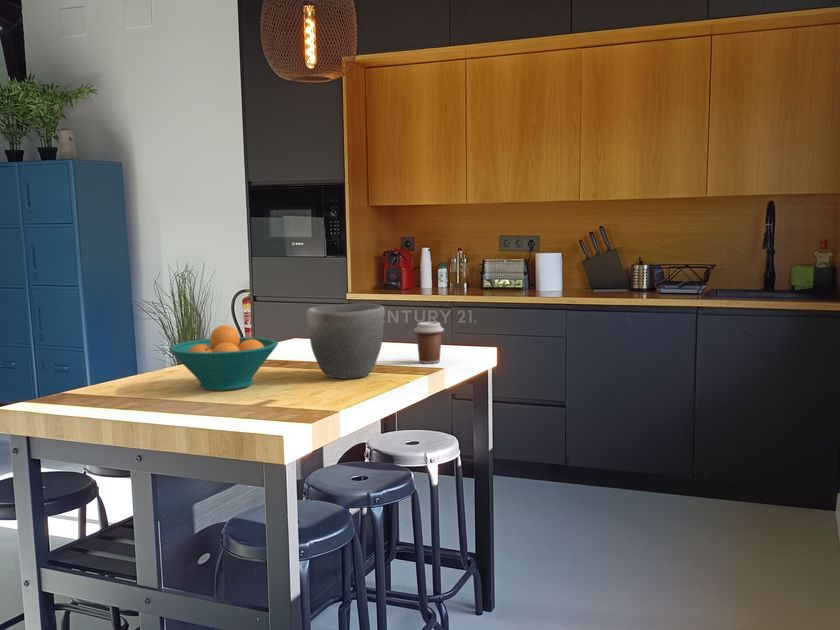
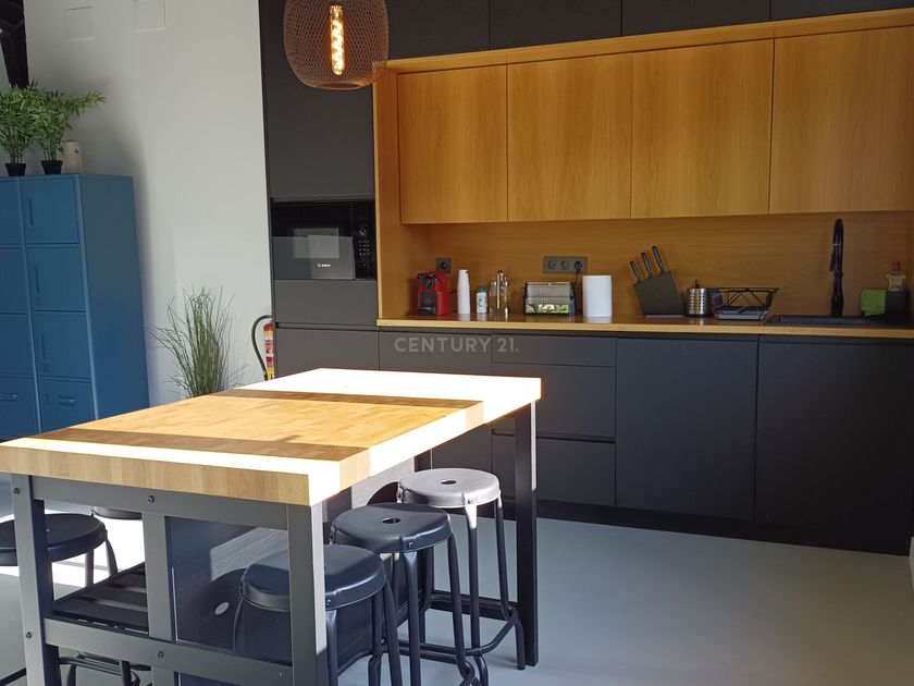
- fruit bowl (225, 356)
- coffee cup (429, 342)
- bowl (346, 341)
